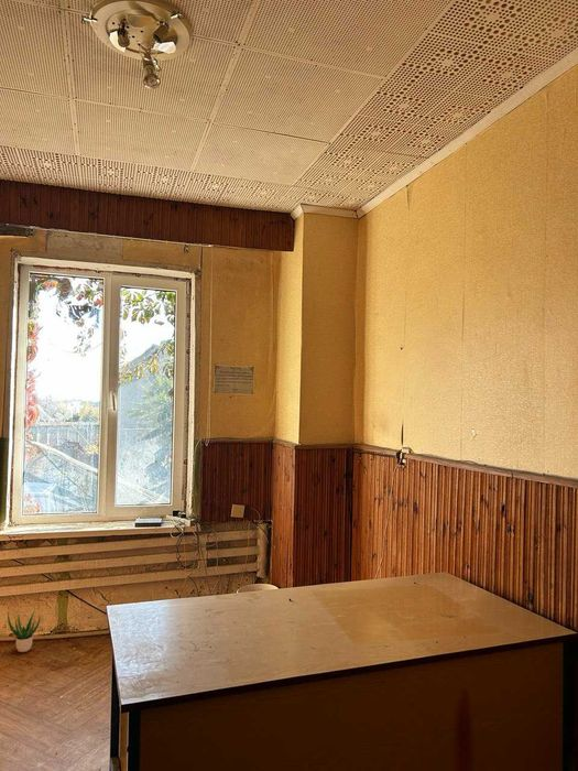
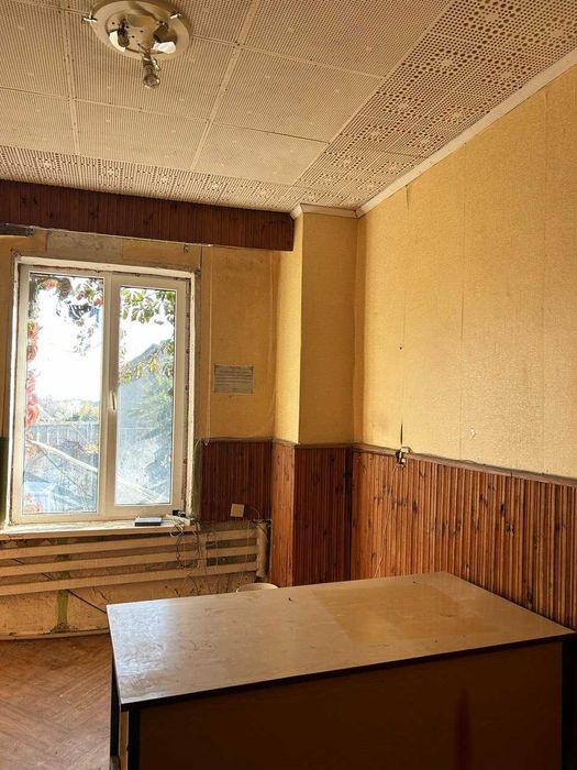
- potted plant (23, 629)
